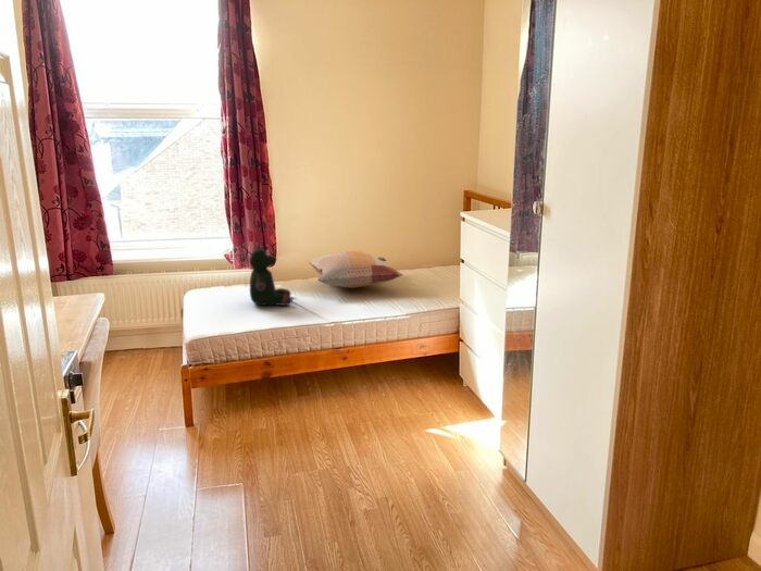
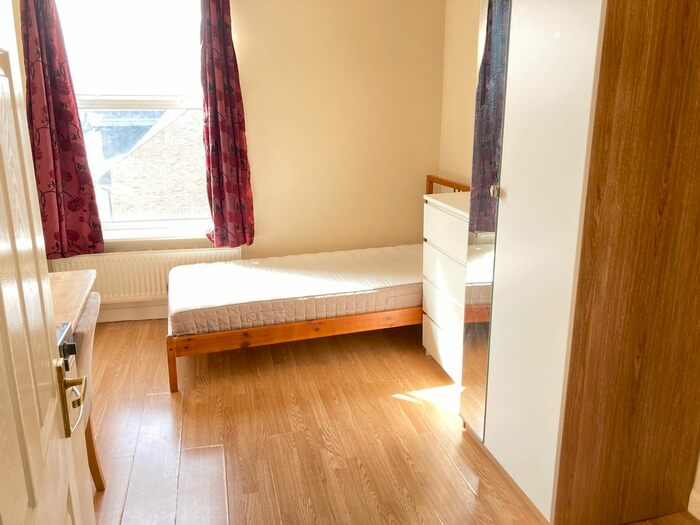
- stuffed bear (270, 273)
- decorative pillow (353, 268)
